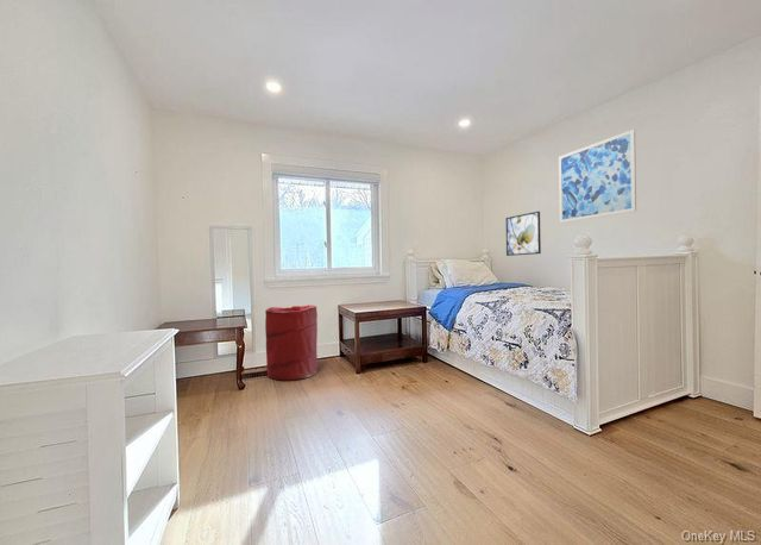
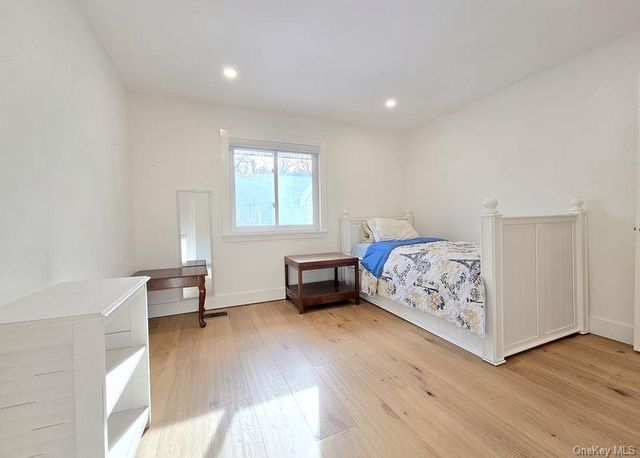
- wall art (593, 181)
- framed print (522, 234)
- laundry hamper (291, 338)
